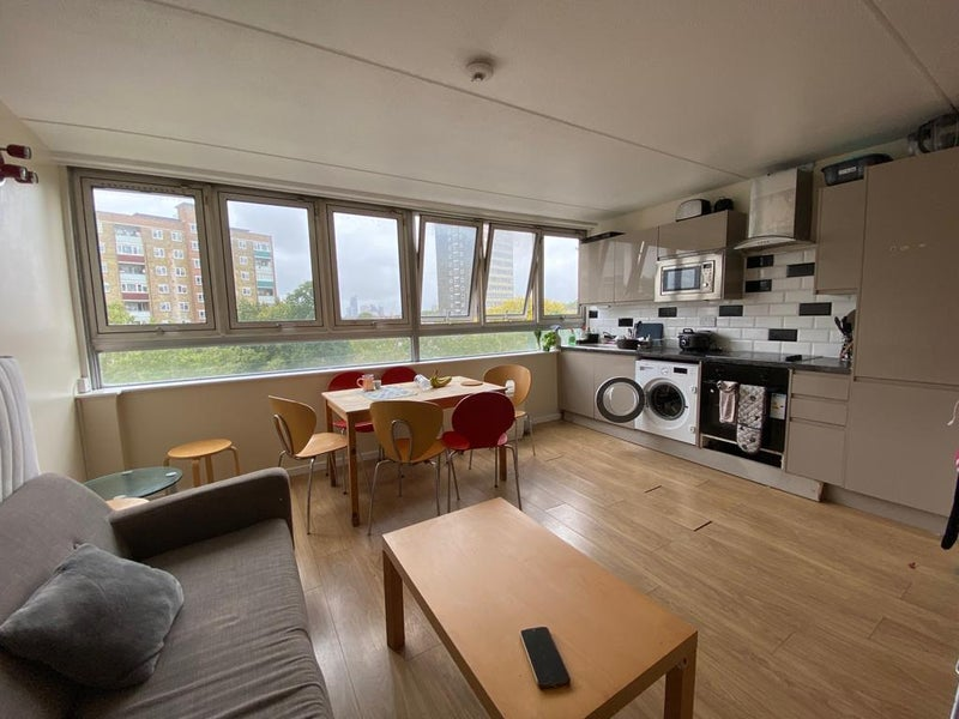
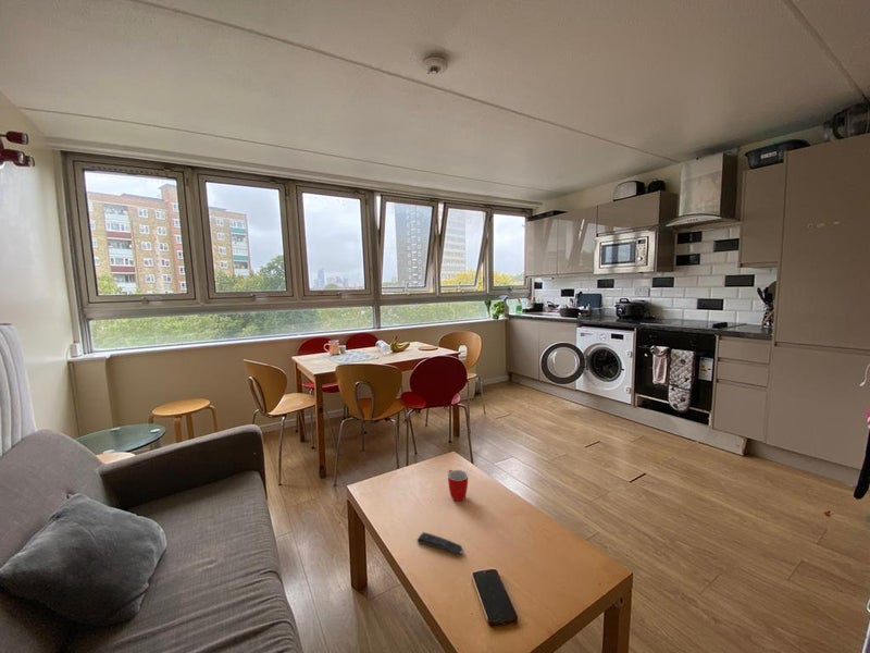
+ mug (456, 483)
+ remote control (440, 543)
